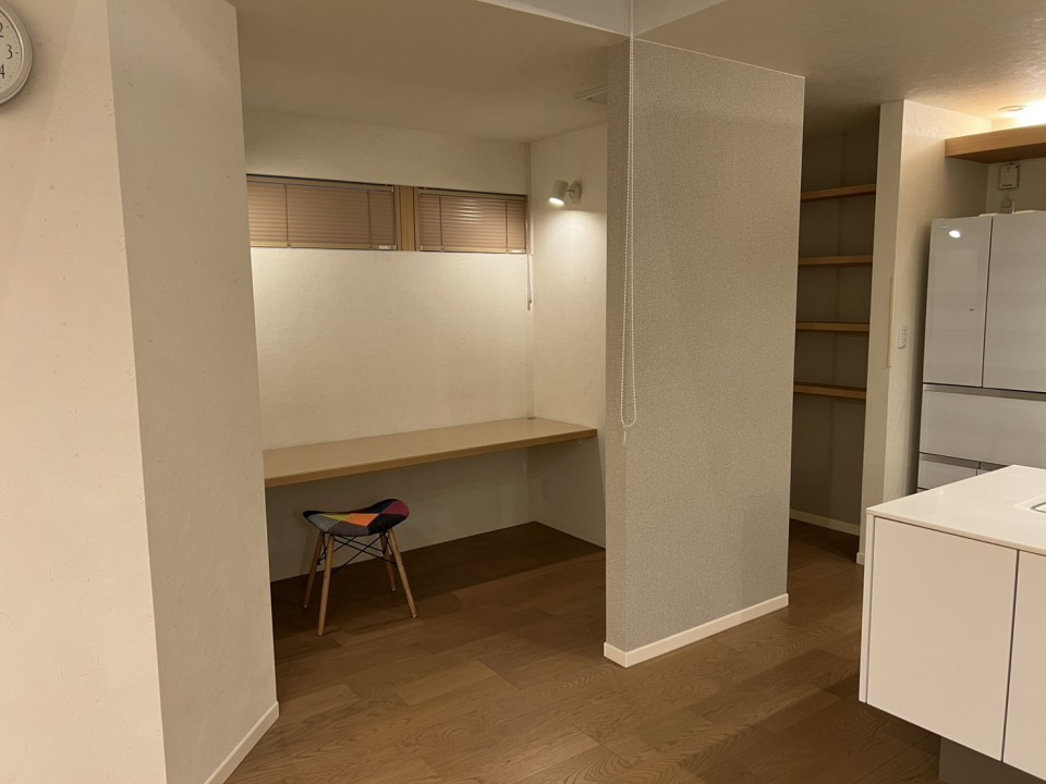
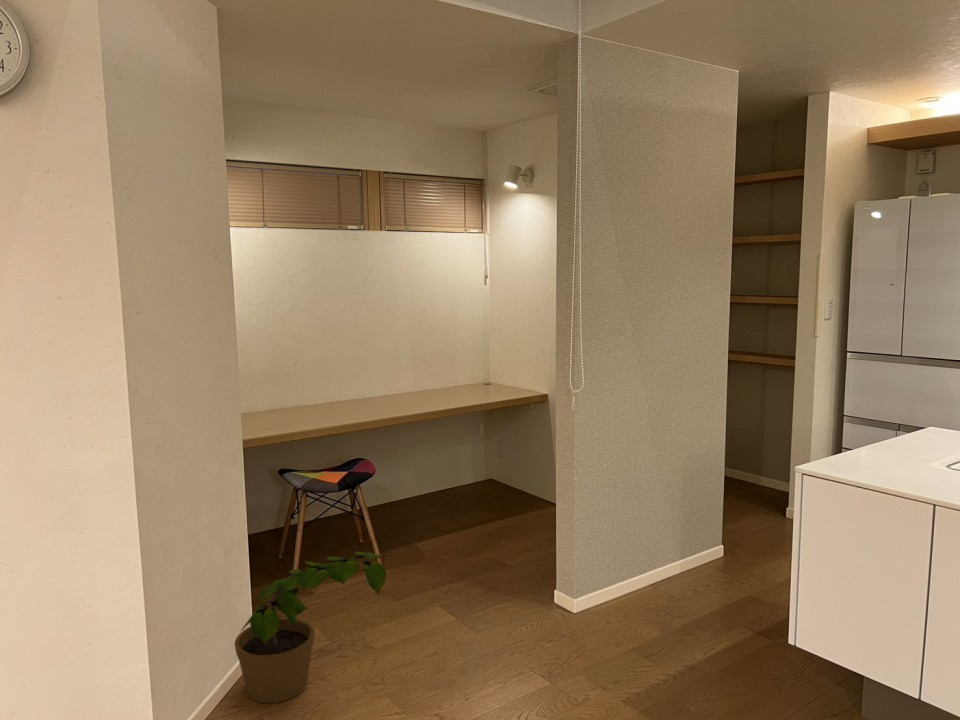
+ potted plant (307, 629)
